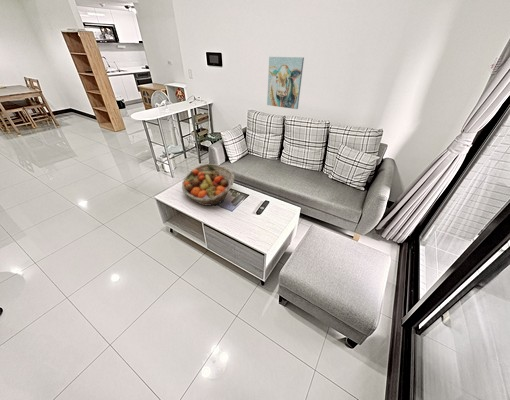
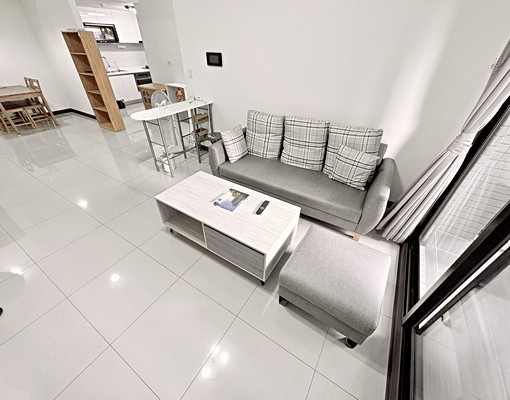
- fruit basket (208, 184)
- wall art (283, 83)
